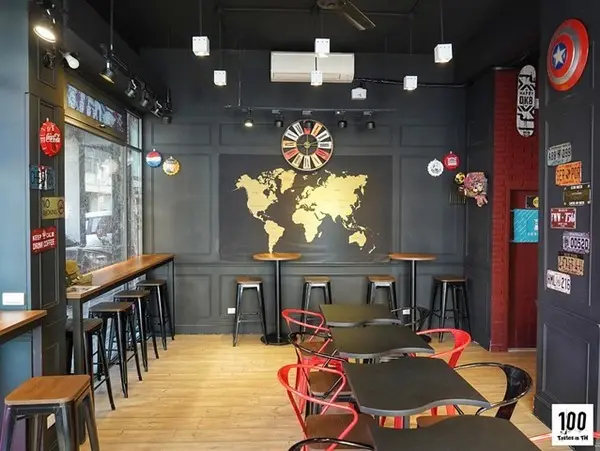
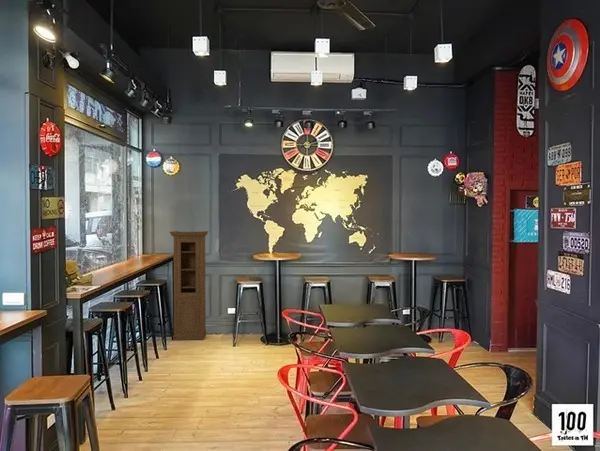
+ cabinet (189, 284)
